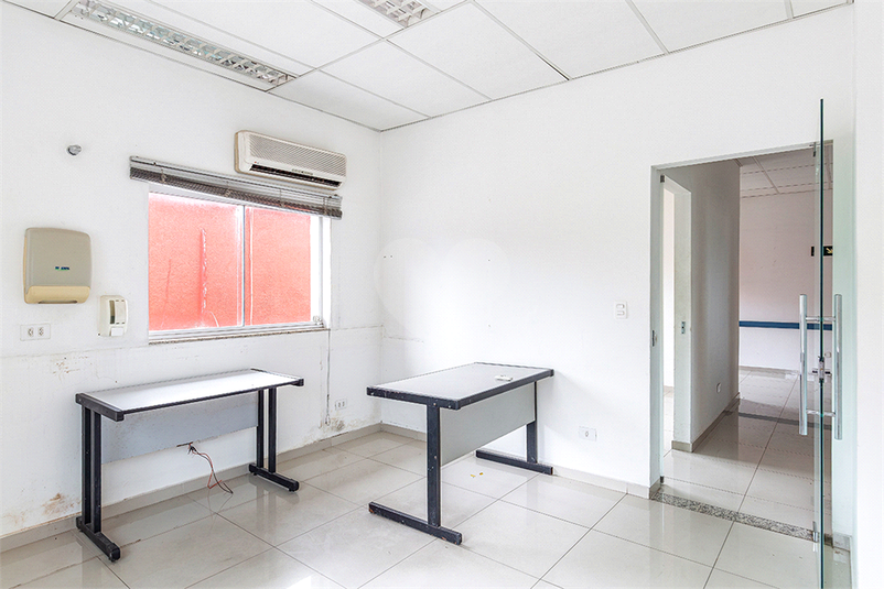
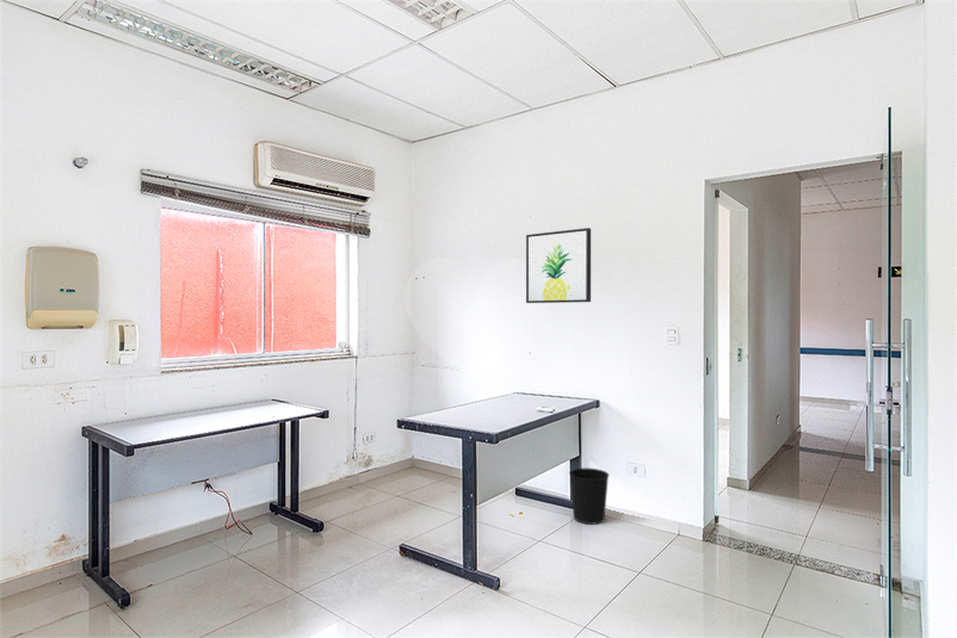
+ wall art (557, 267)
+ wastebasket (588, 495)
